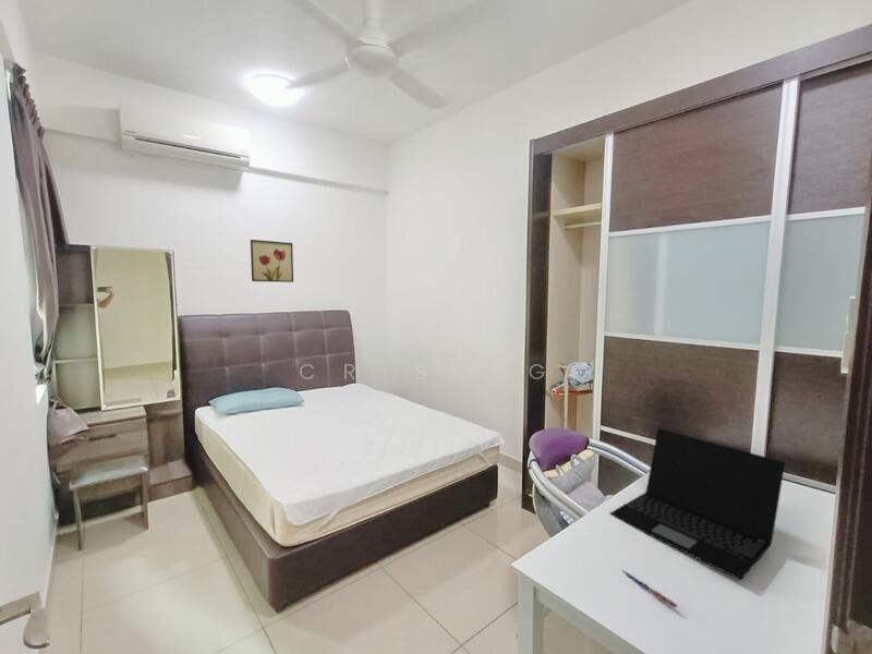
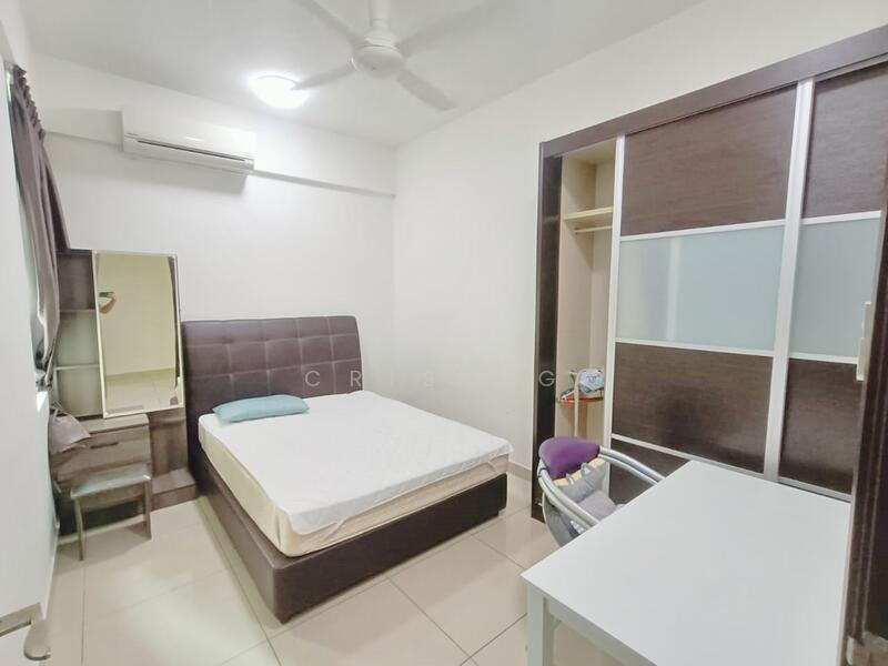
- wall art (271, 262)
- laptop (692, 491)
- pen (646, 586)
